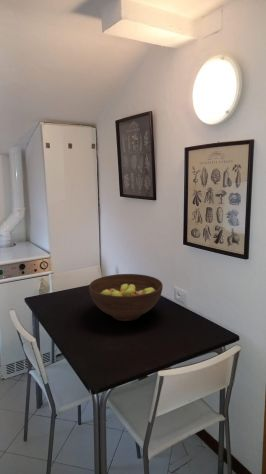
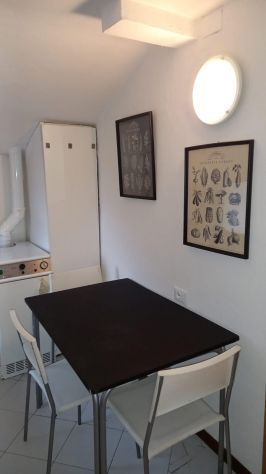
- fruit bowl (126, 300)
